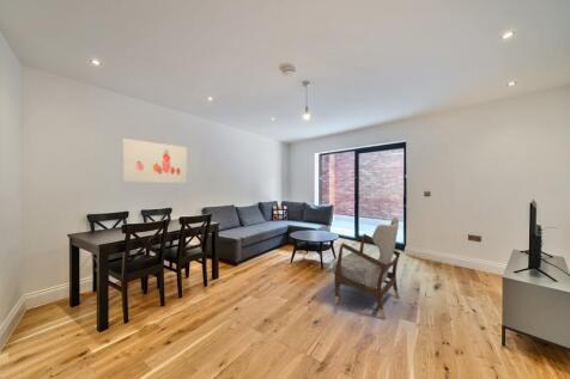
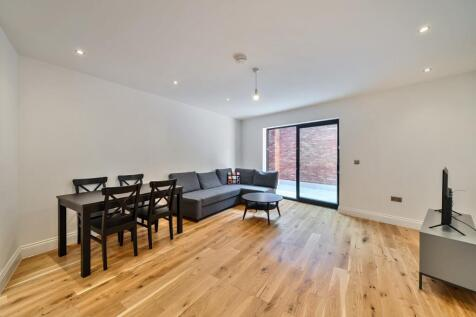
- armchair (366, 258)
- wall art (157, 163)
